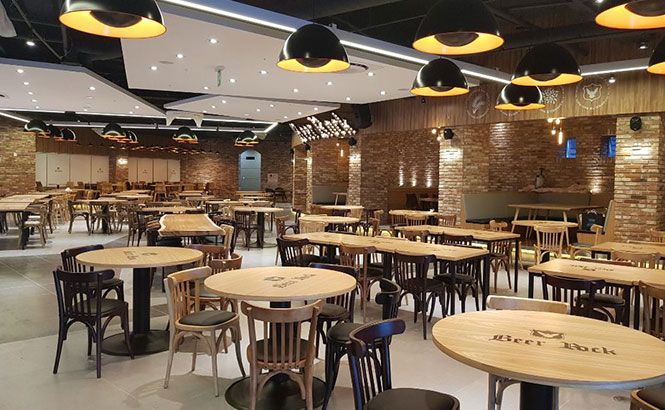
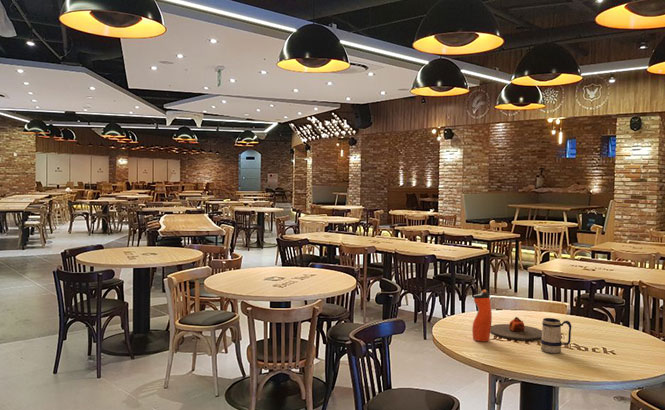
+ beer mug (555, 335)
+ plate (516, 324)
+ water bottle (482, 314)
